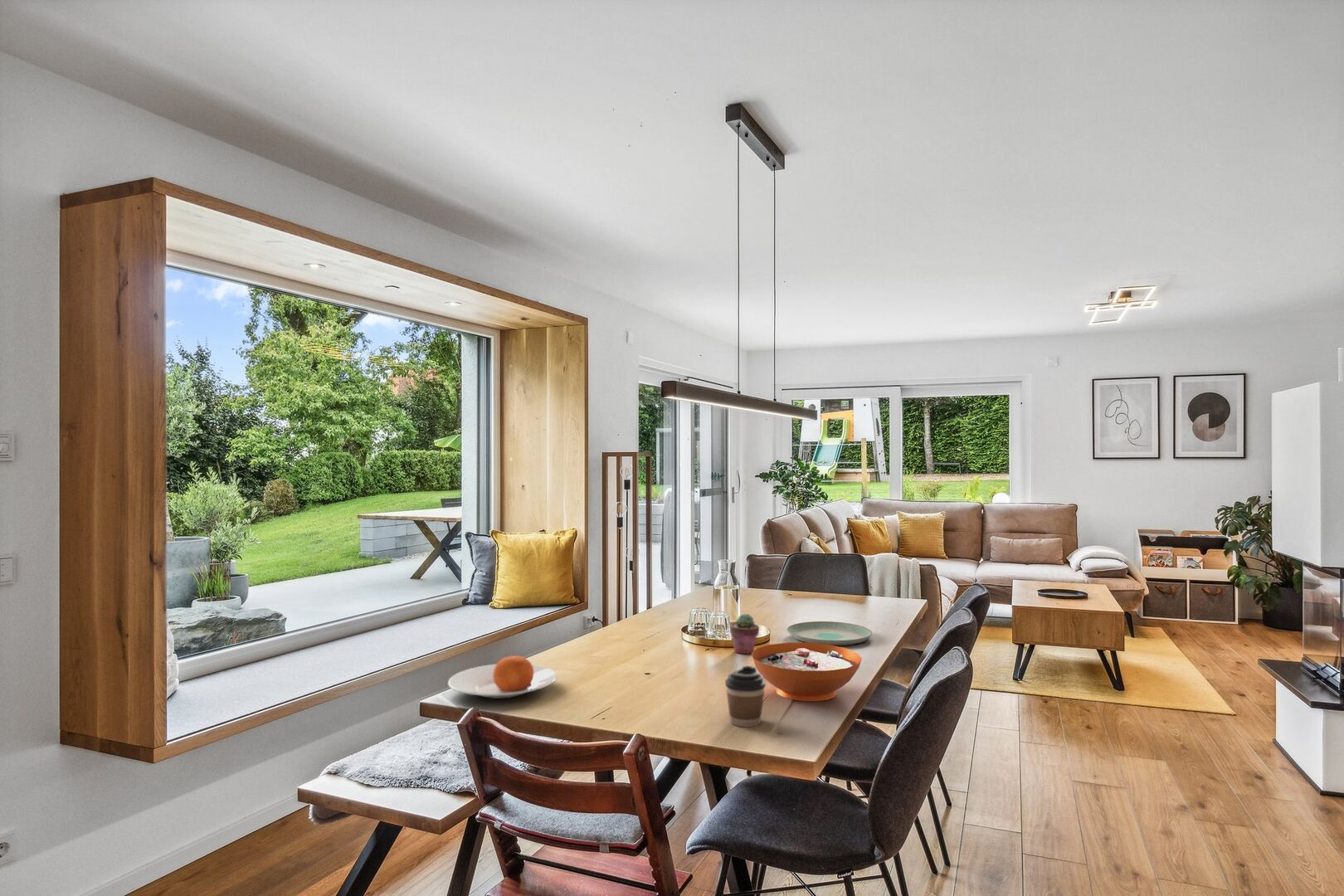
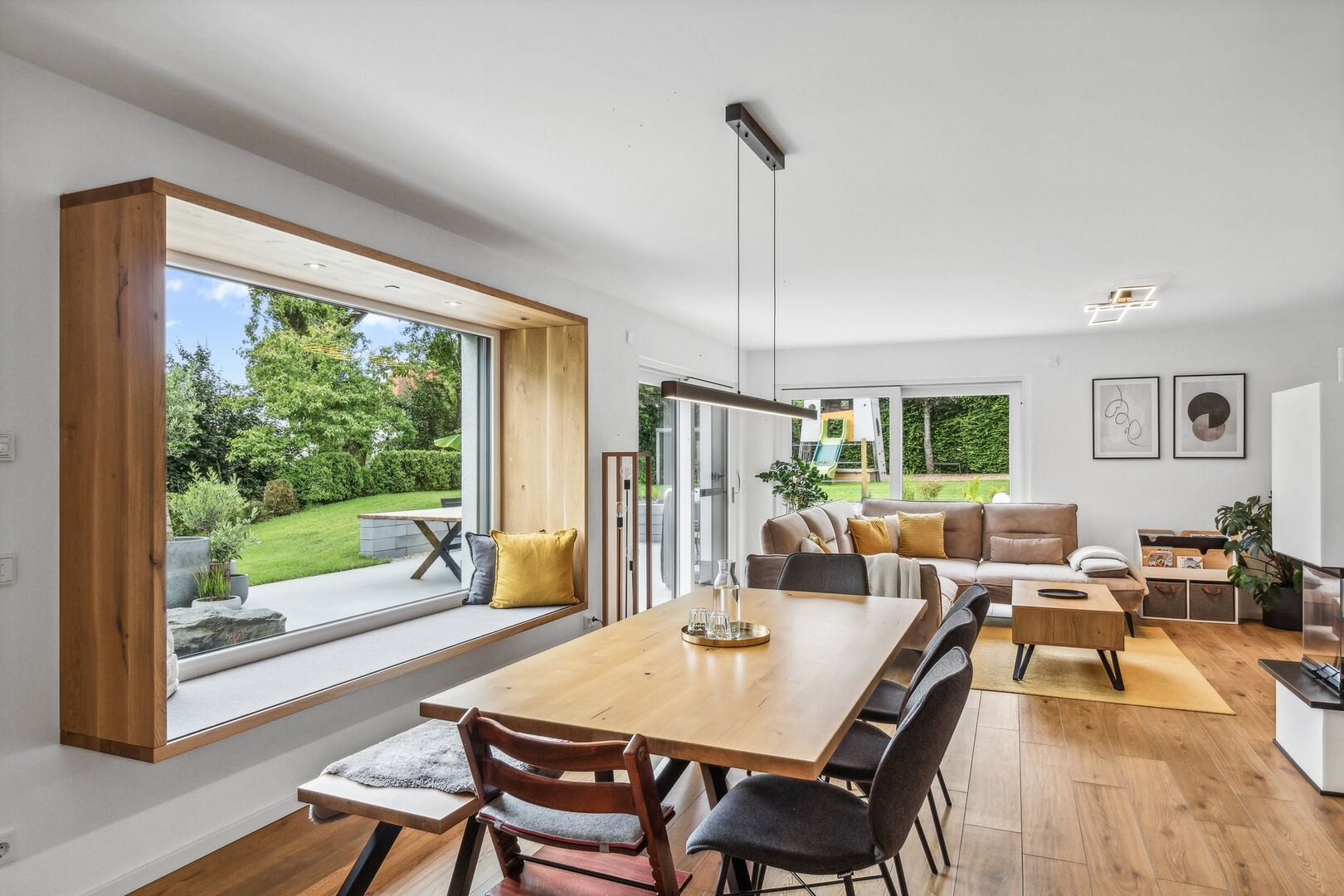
- potted succulent (744, 633)
- decorative bowl (806, 673)
- plate (503, 674)
- plate (829, 633)
- coffee cup (745, 695)
